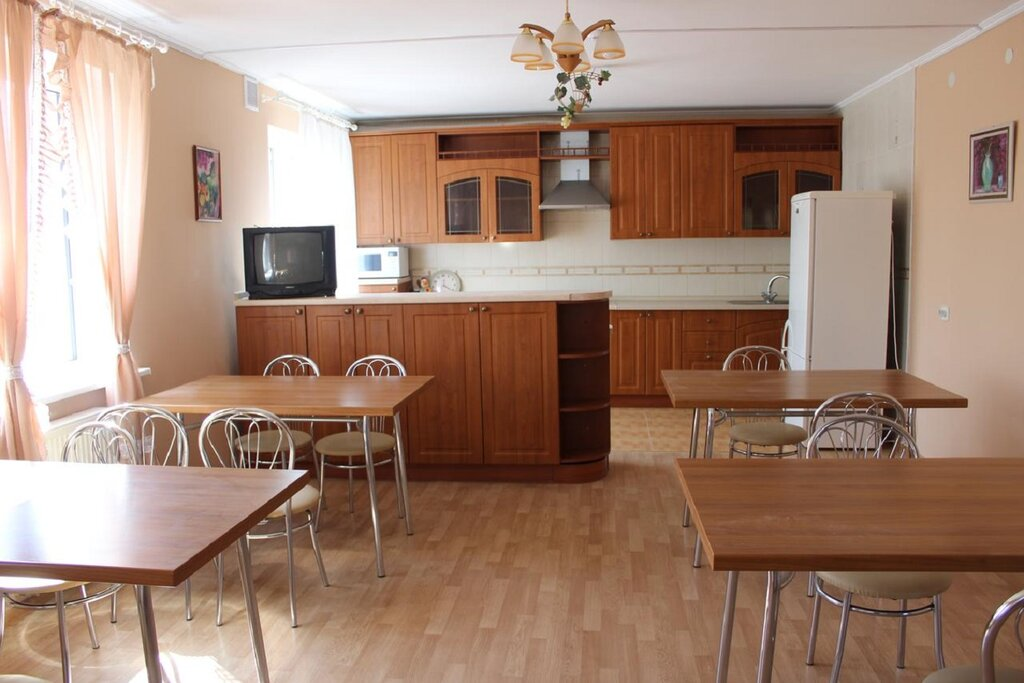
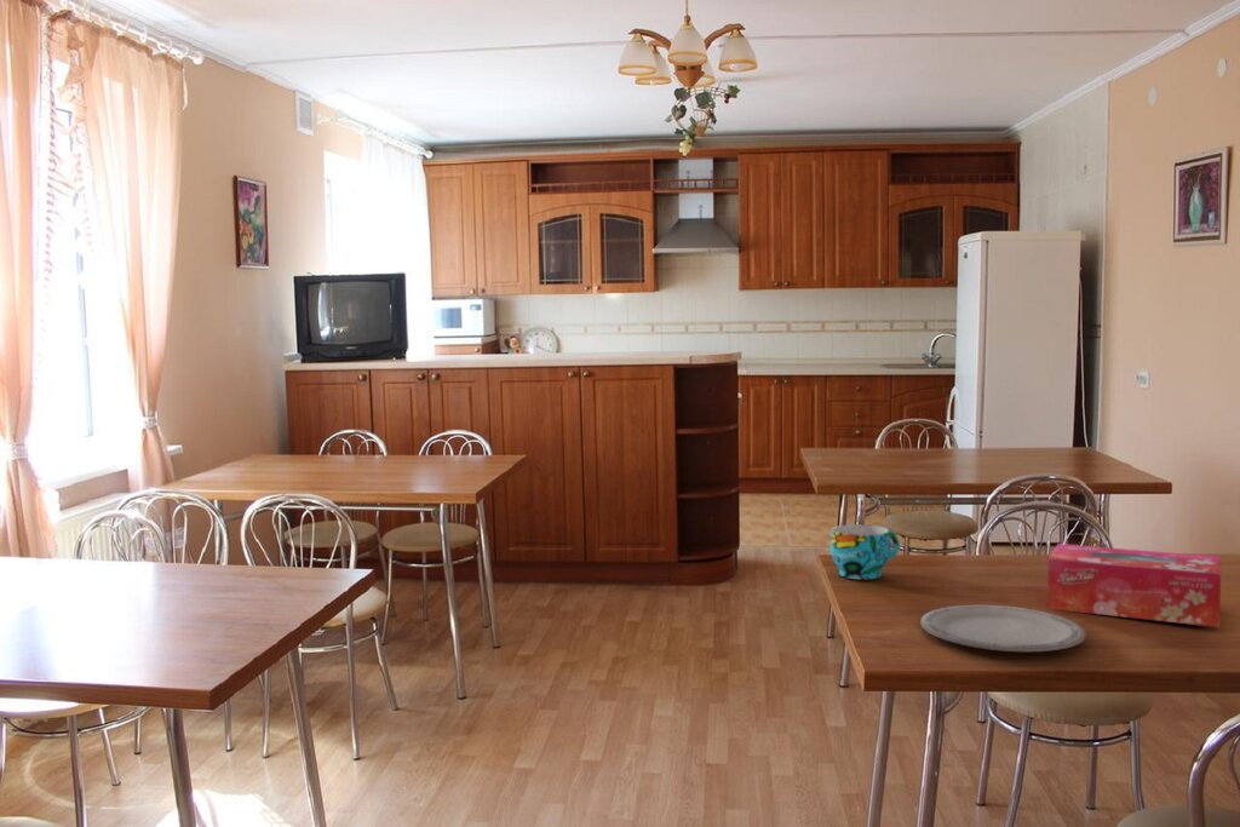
+ cup (862, 551)
+ plate (1000, 628)
+ tissue box (1132, 582)
